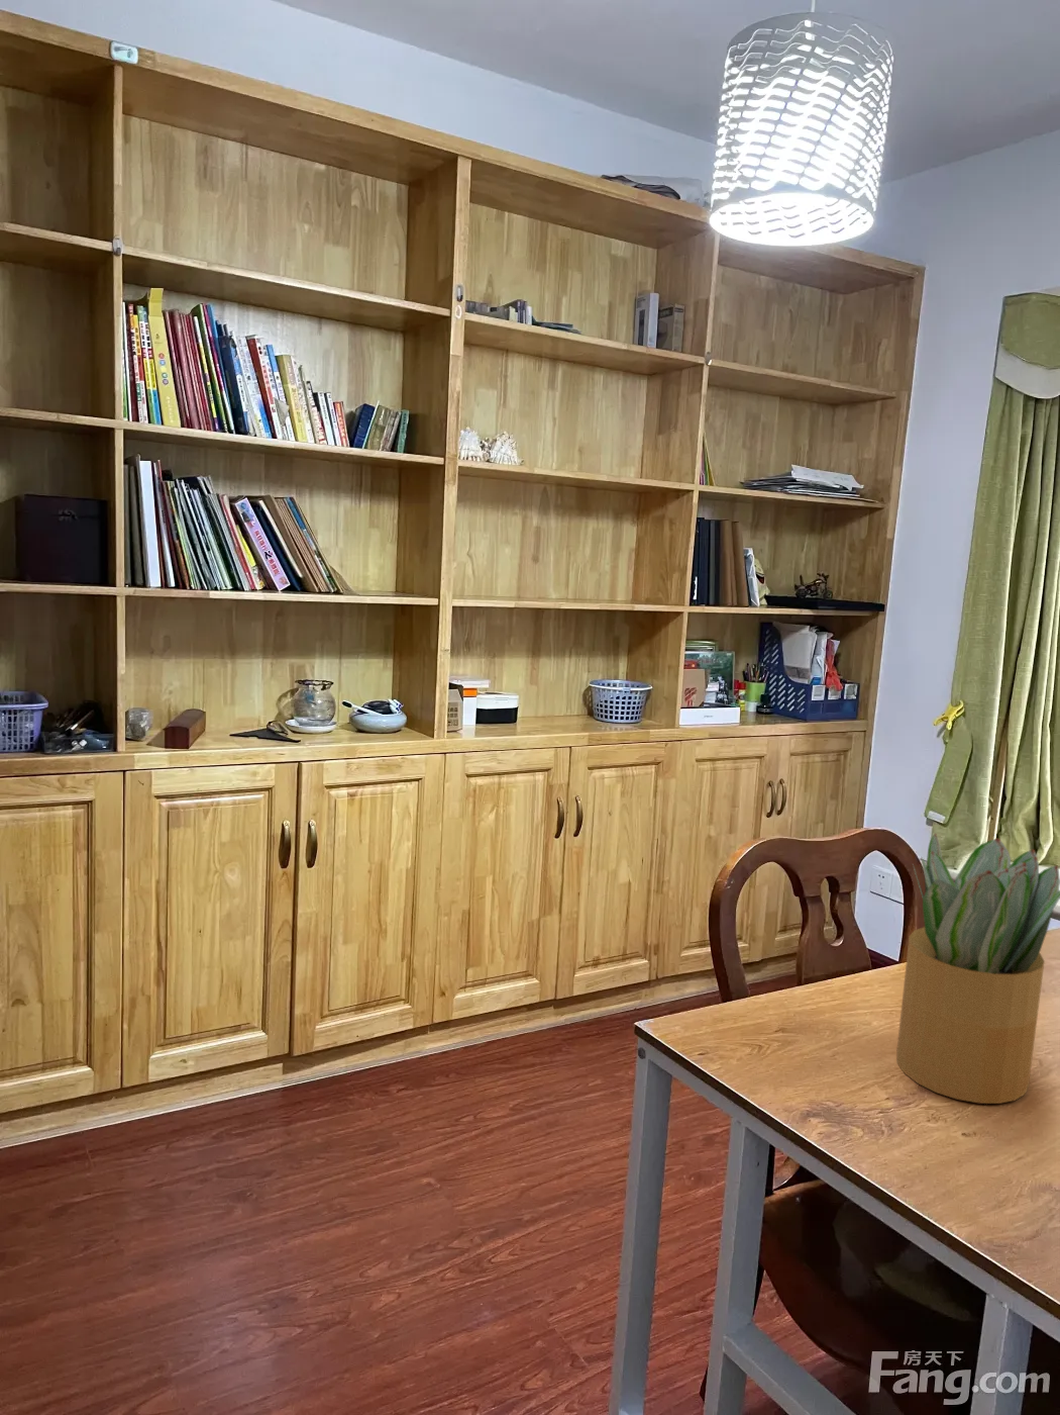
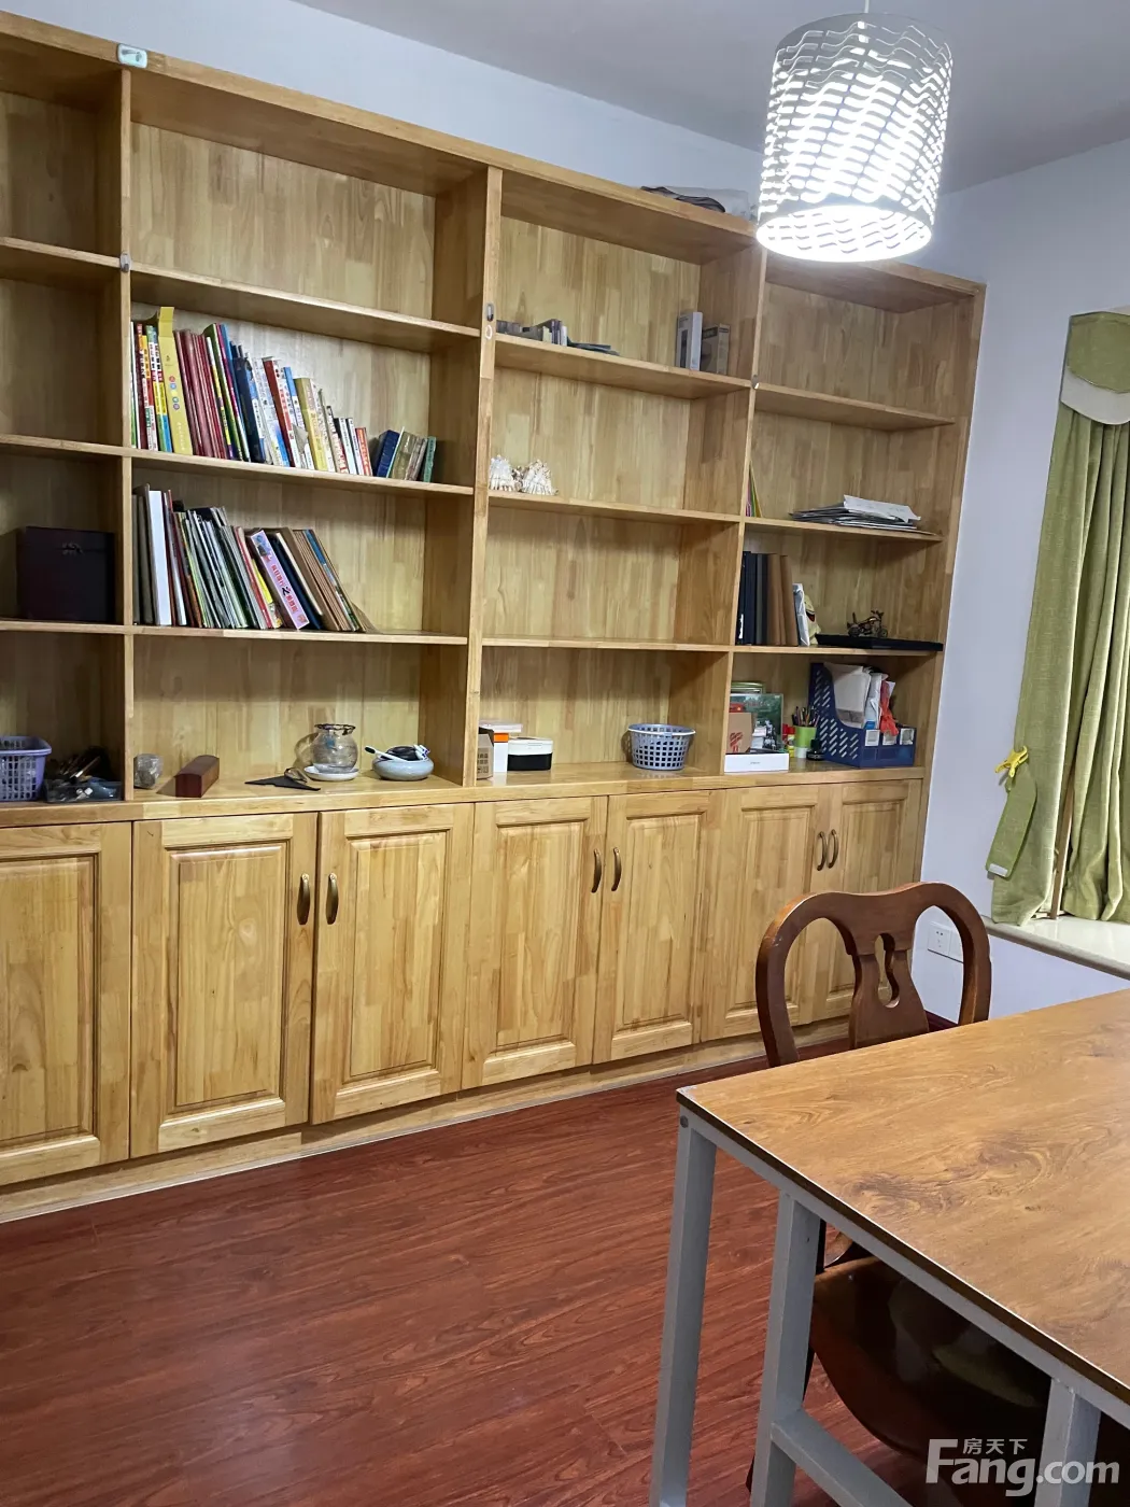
- potted plant (976, 958)
